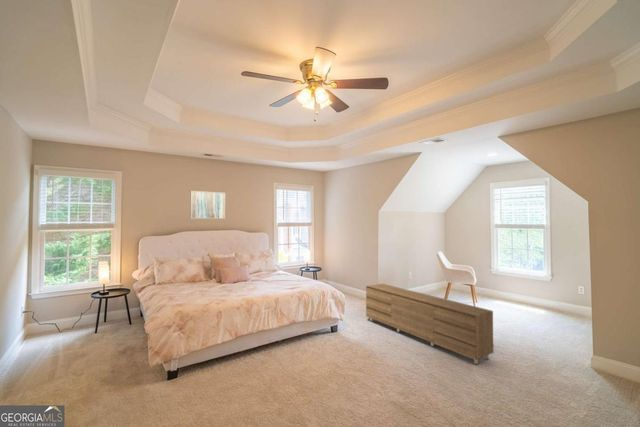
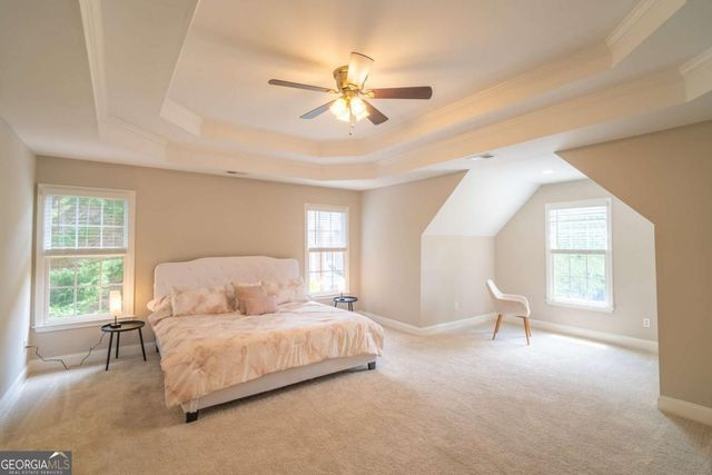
- dresser (419, 316)
- wall art (208, 205)
